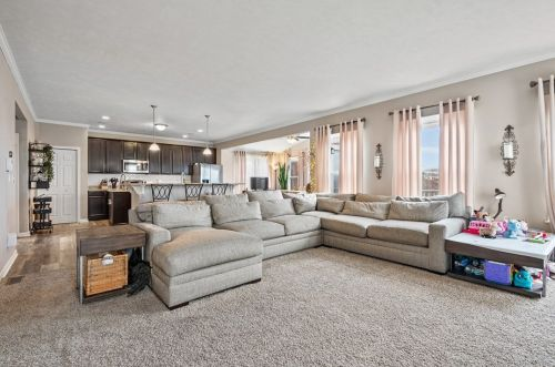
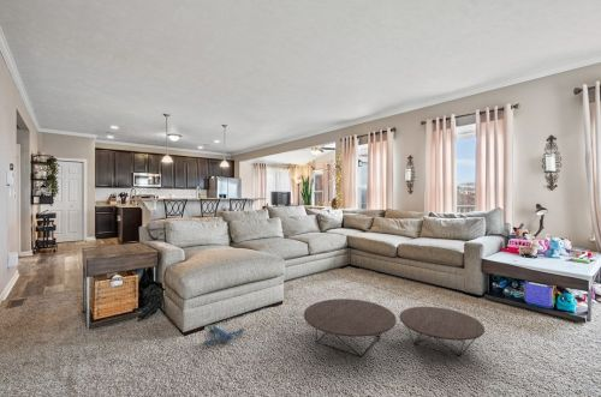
+ plush toy (220, 332)
+ coffee table (388, 327)
